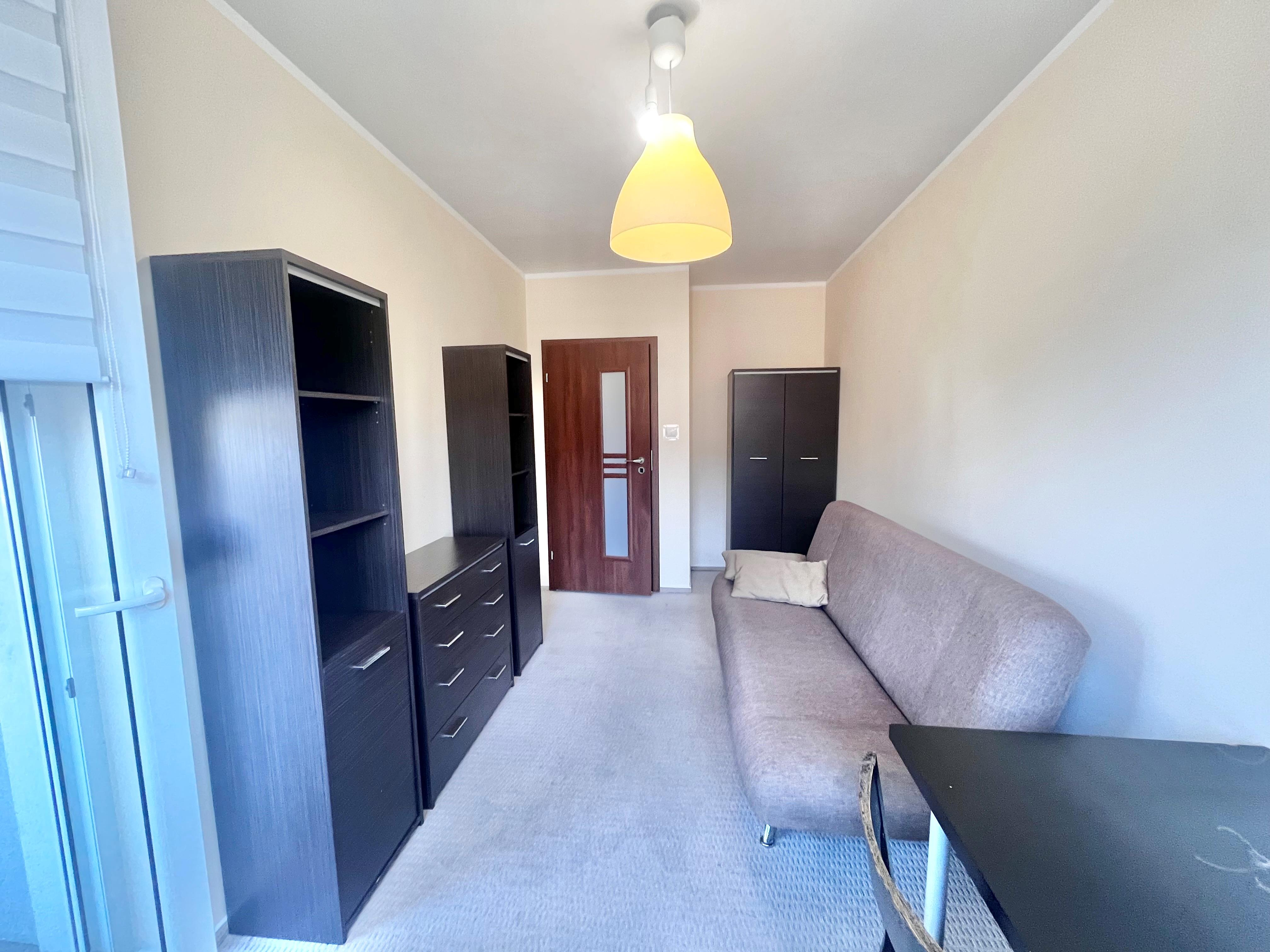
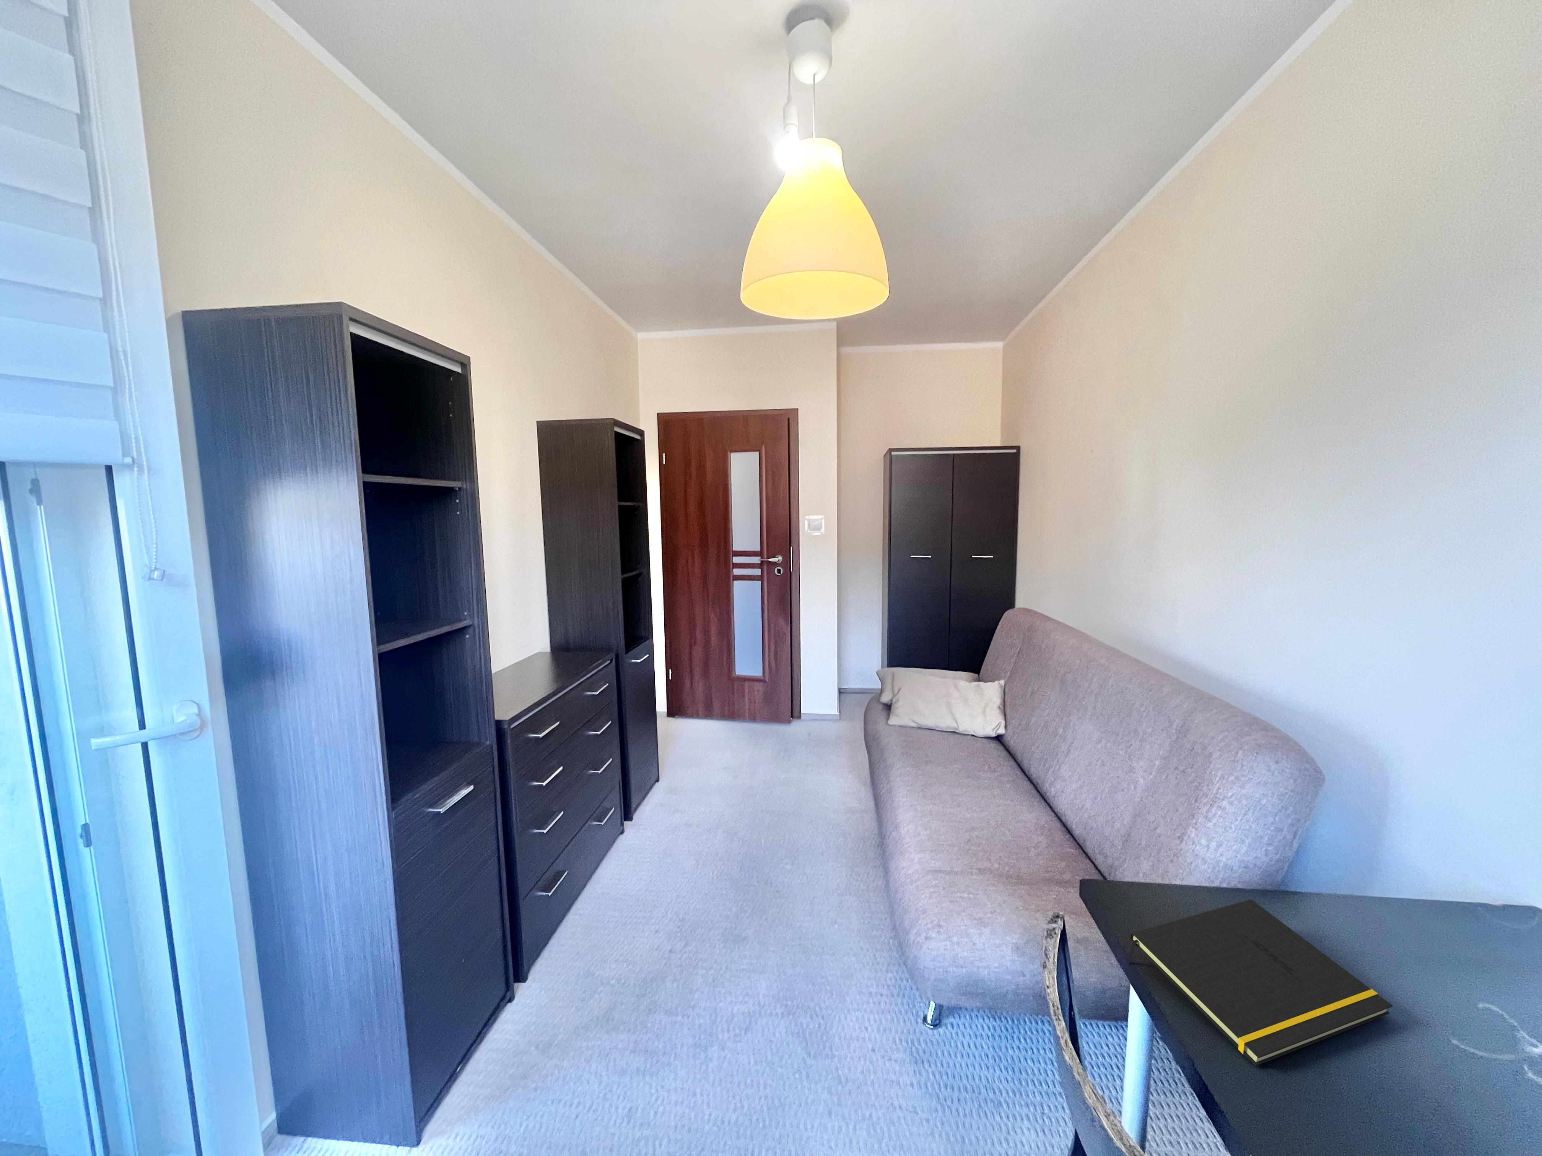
+ notepad (1253, 970)
